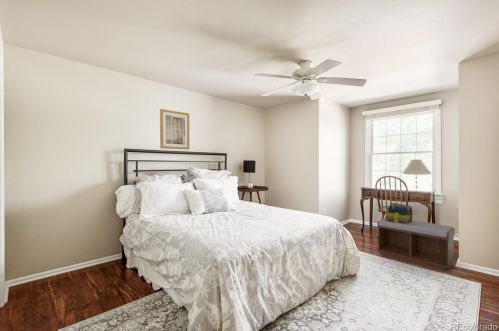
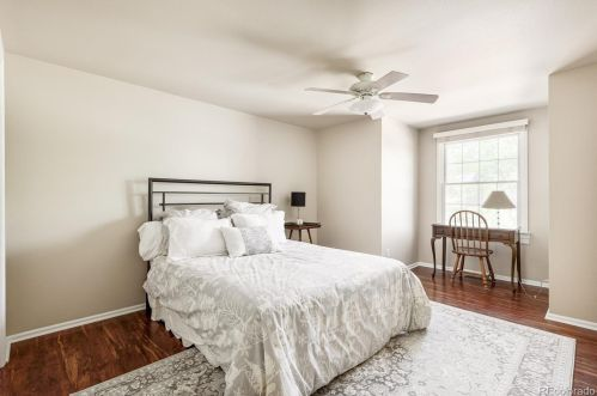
- wall art (175, 130)
- stack of books (399, 212)
- bench (413, 240)
